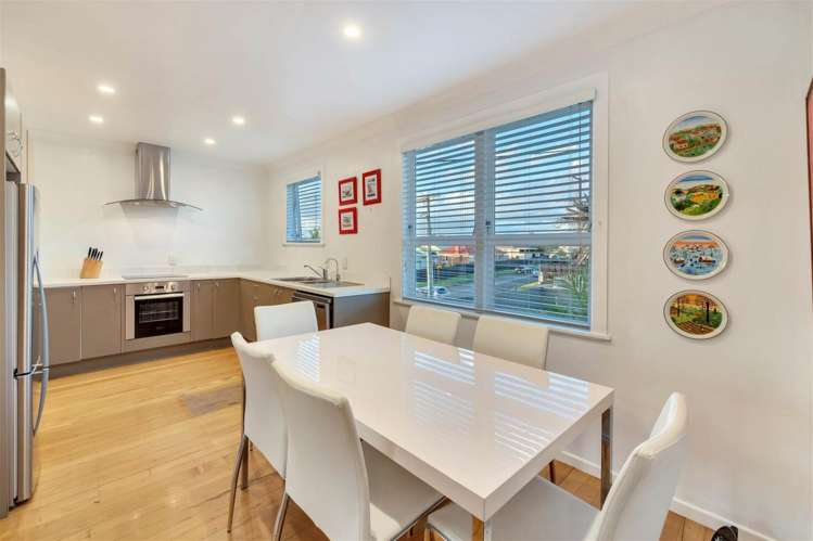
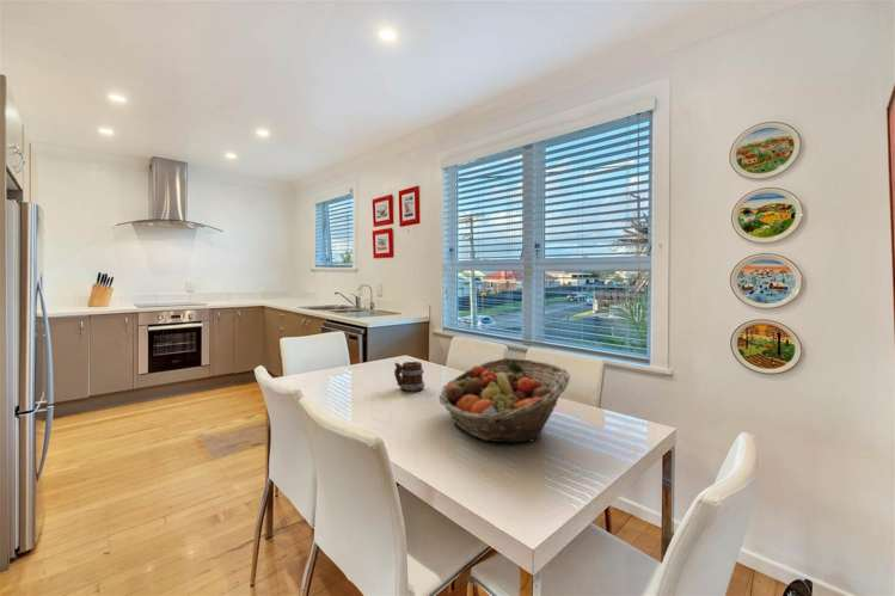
+ mug (409, 375)
+ fruit basket (501, 394)
